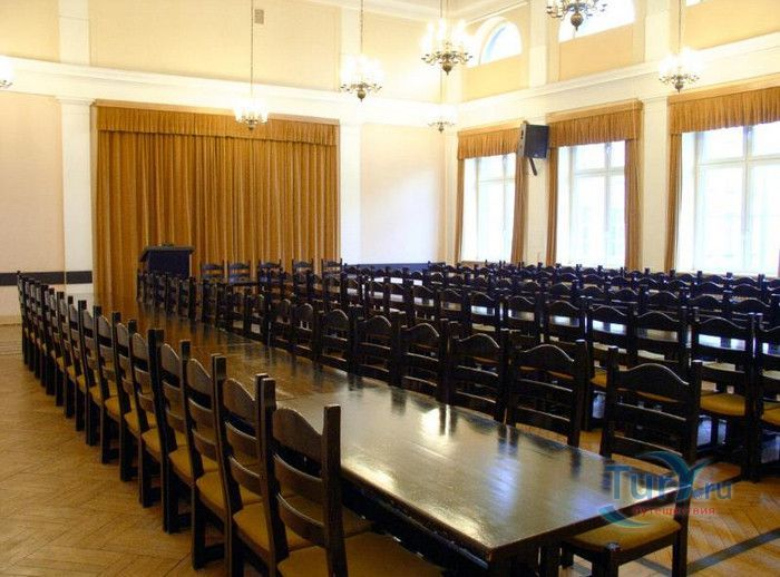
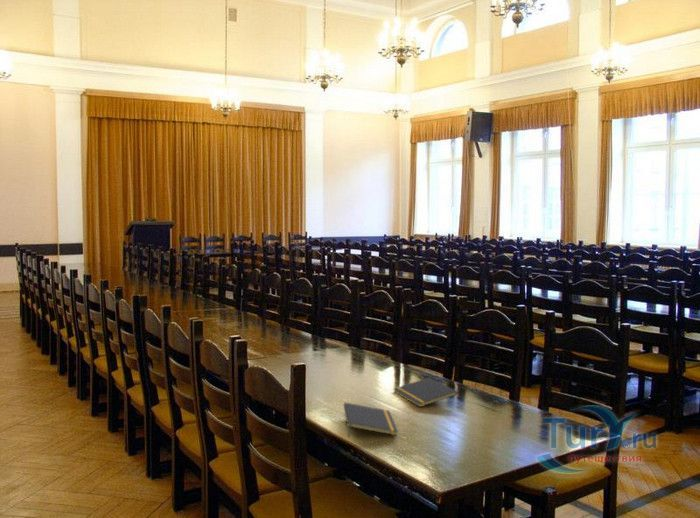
+ notepad (424, 391)
+ notepad (369, 418)
